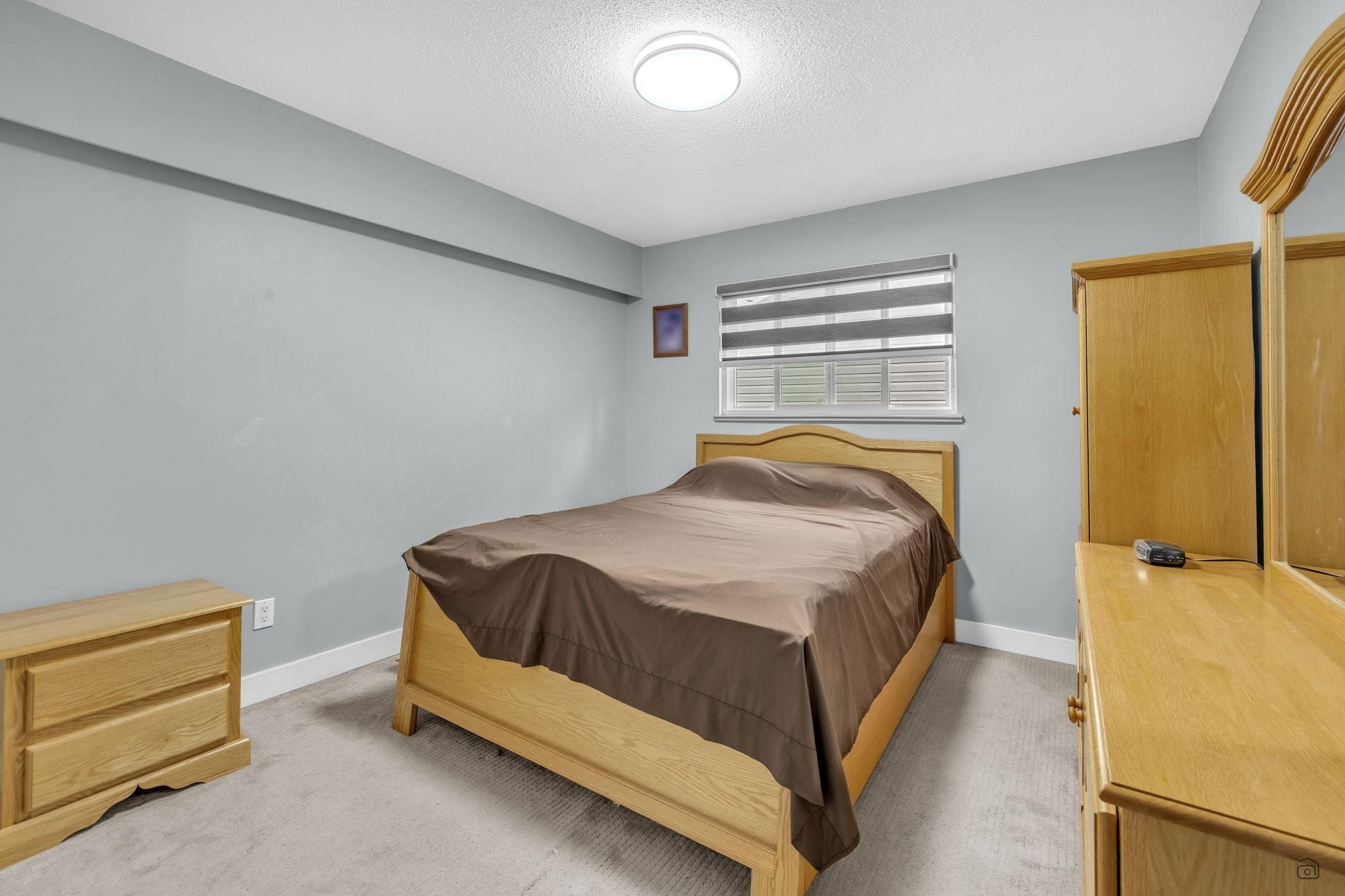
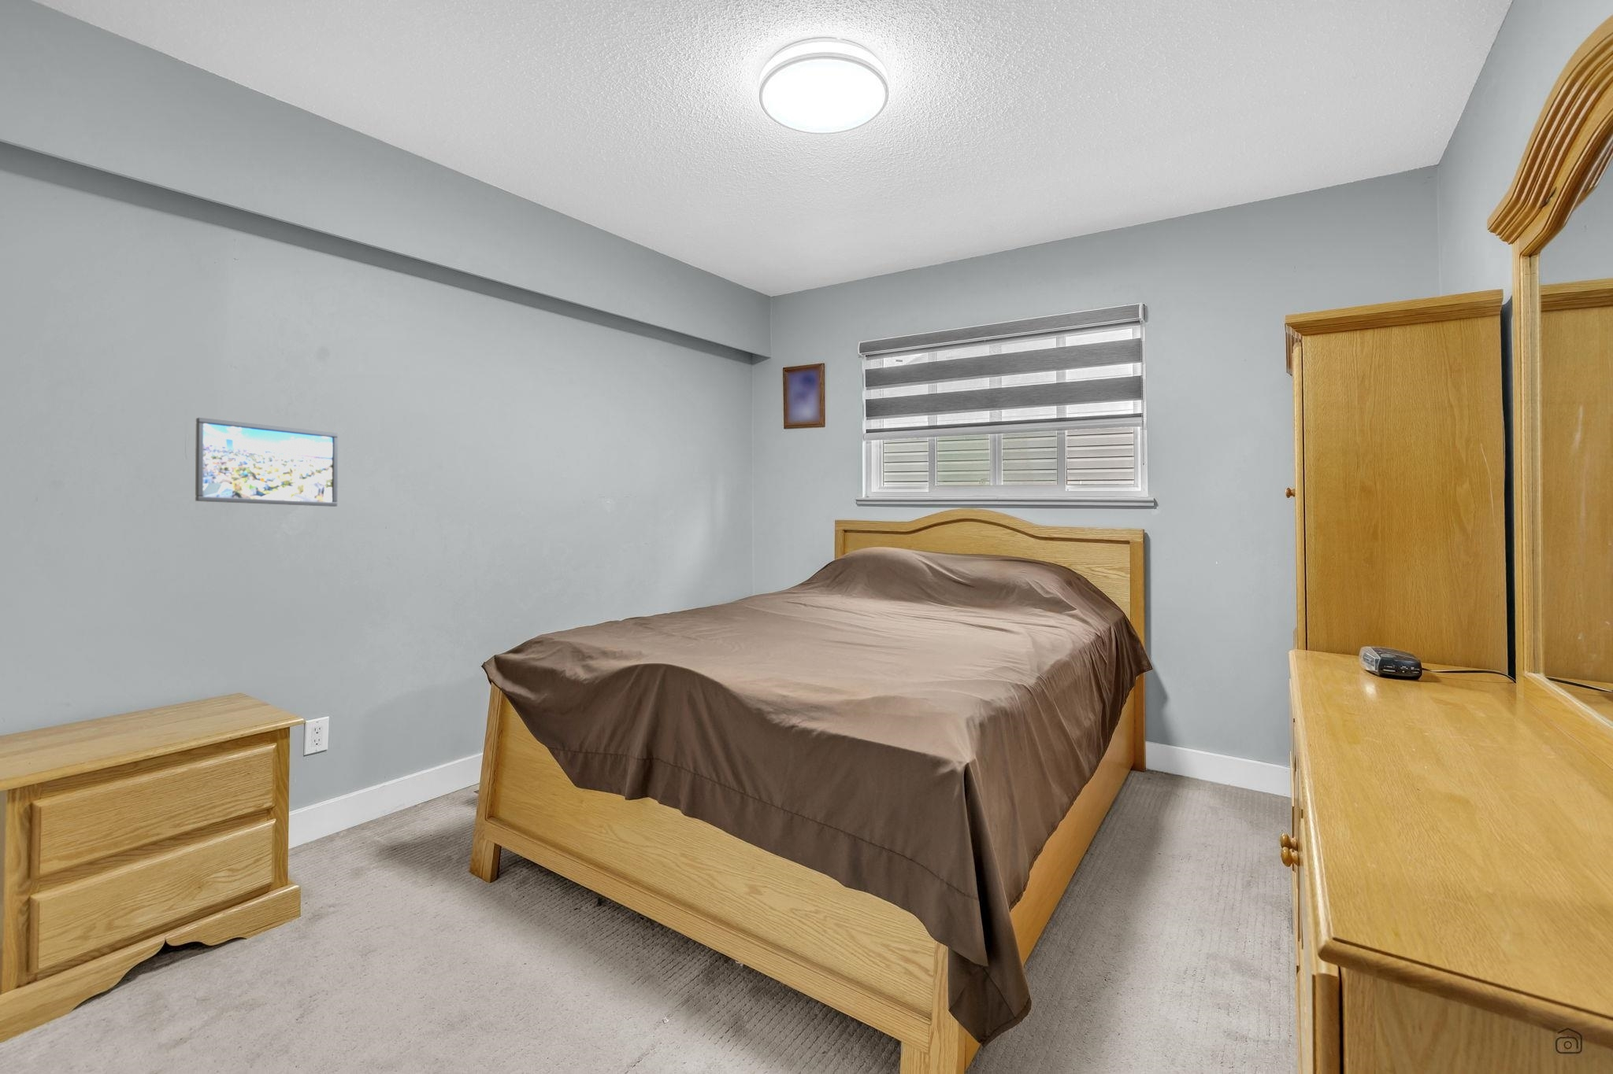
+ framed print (271, 465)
